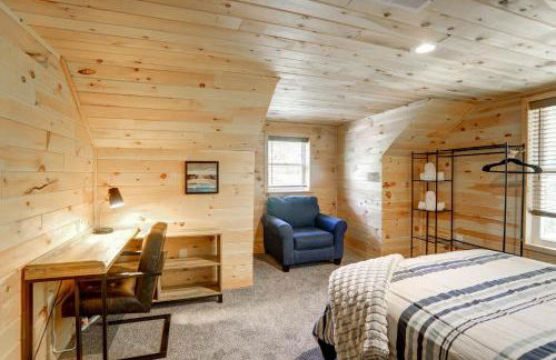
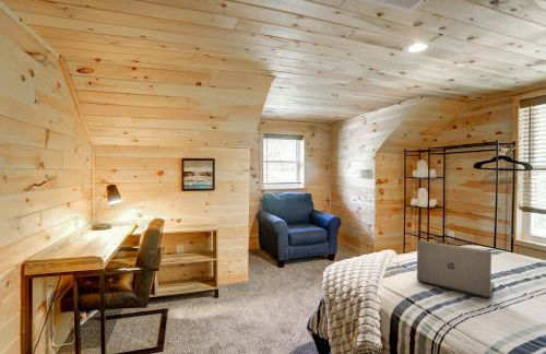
+ laptop (454, 262)
